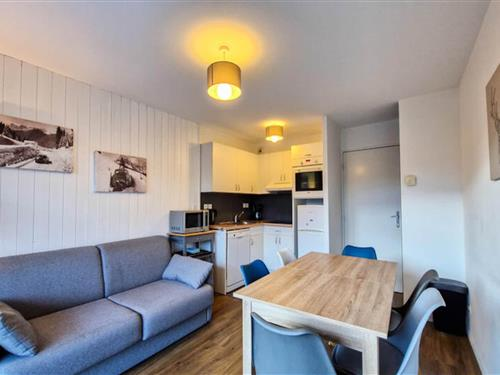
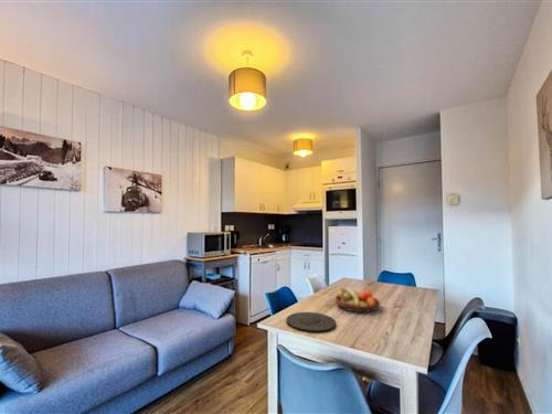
+ fruit bowl (357, 297)
+ plate (310, 319)
